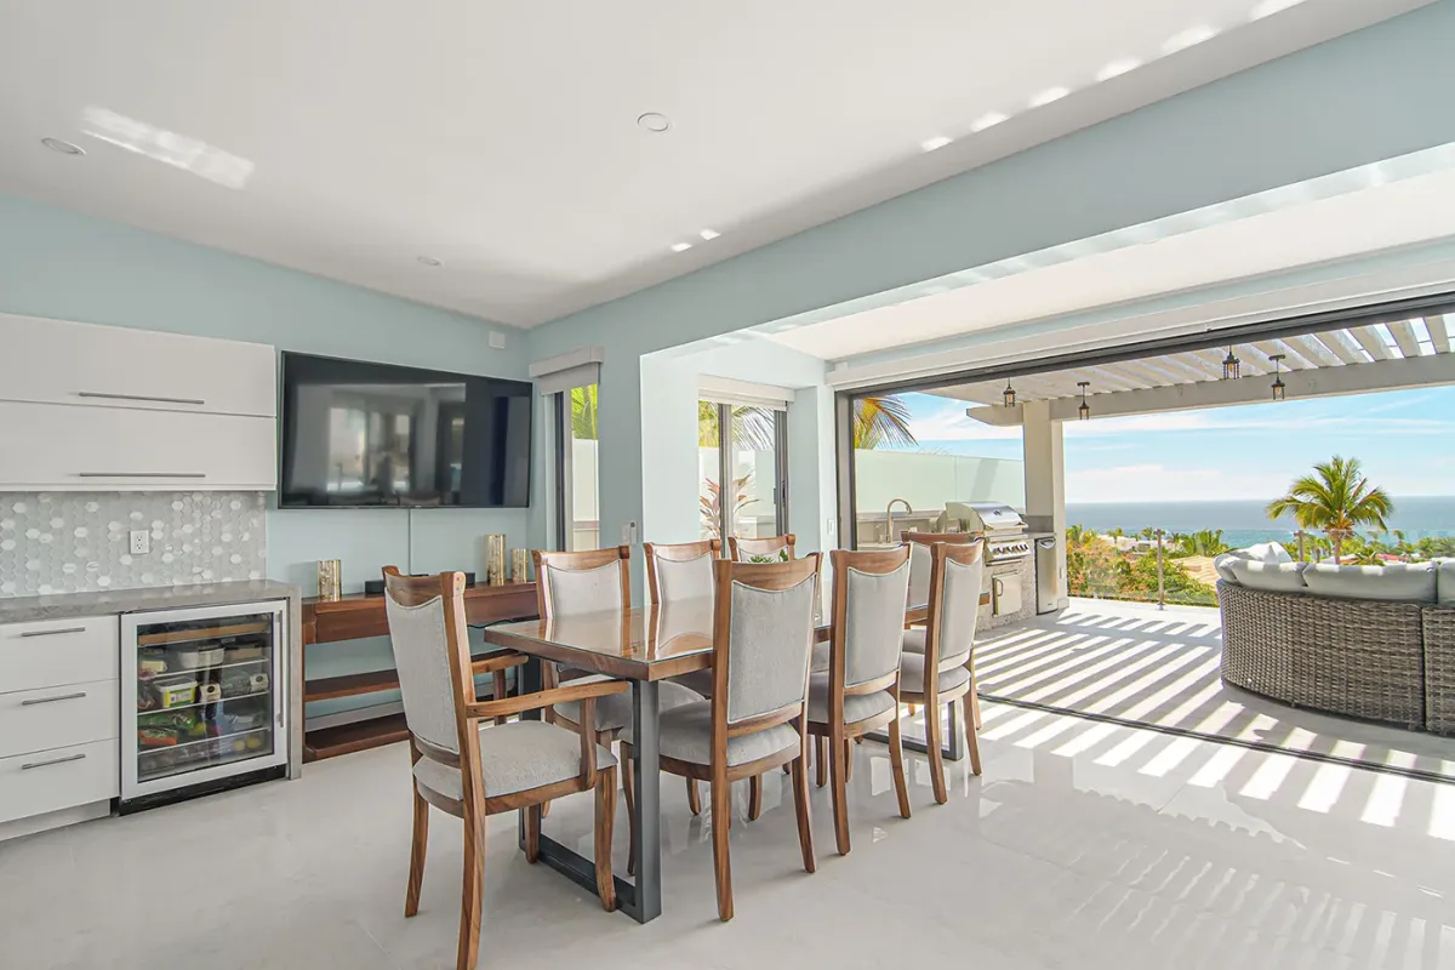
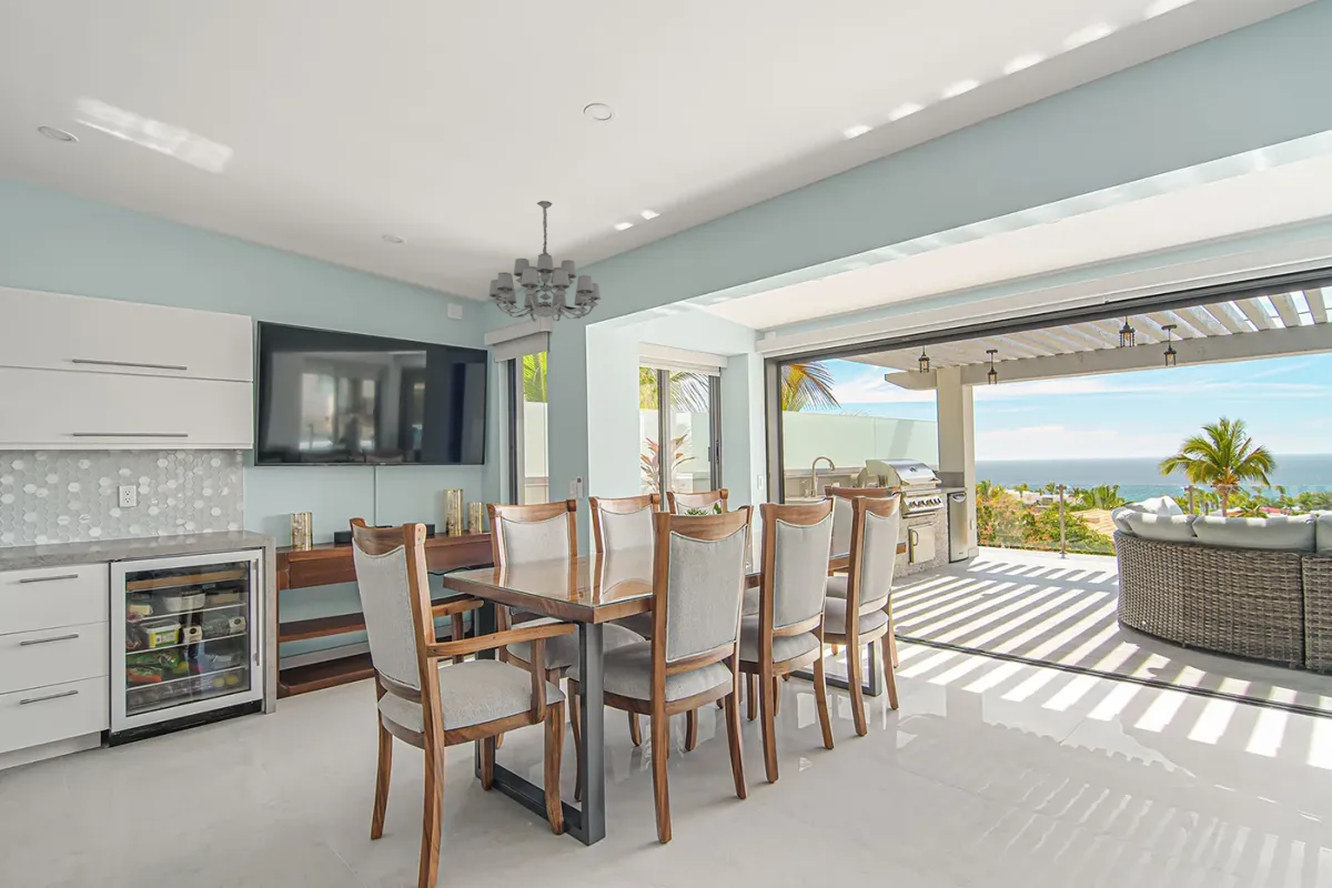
+ chandelier (545, 260)
